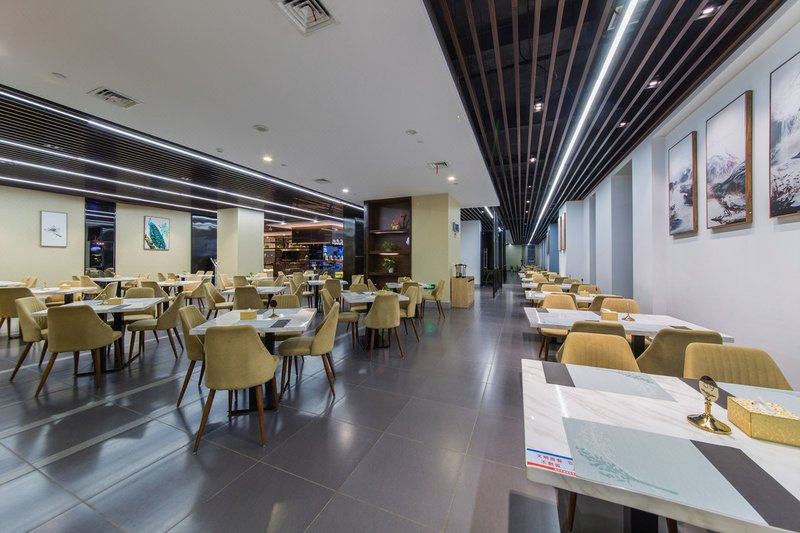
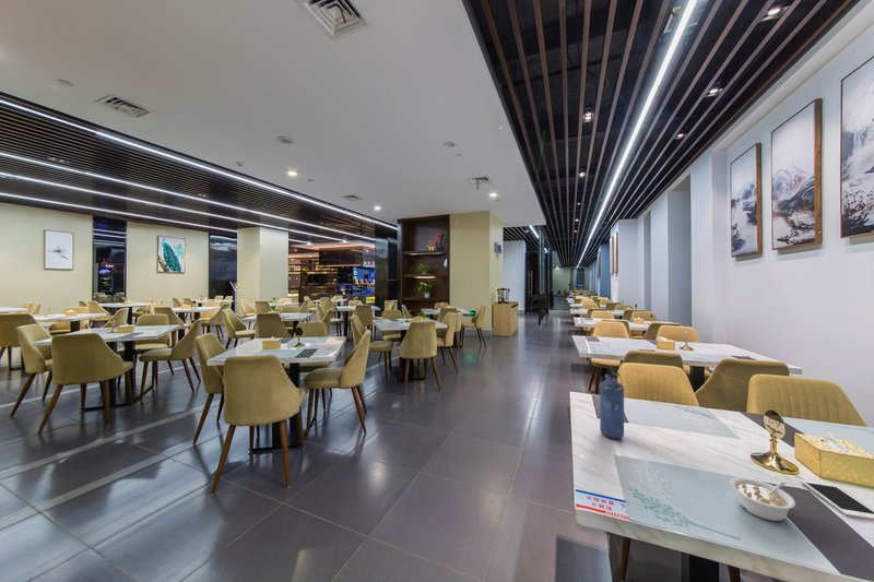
+ cell phone (839, 499)
+ water bottle (612, 401)
+ legume (760, 497)
